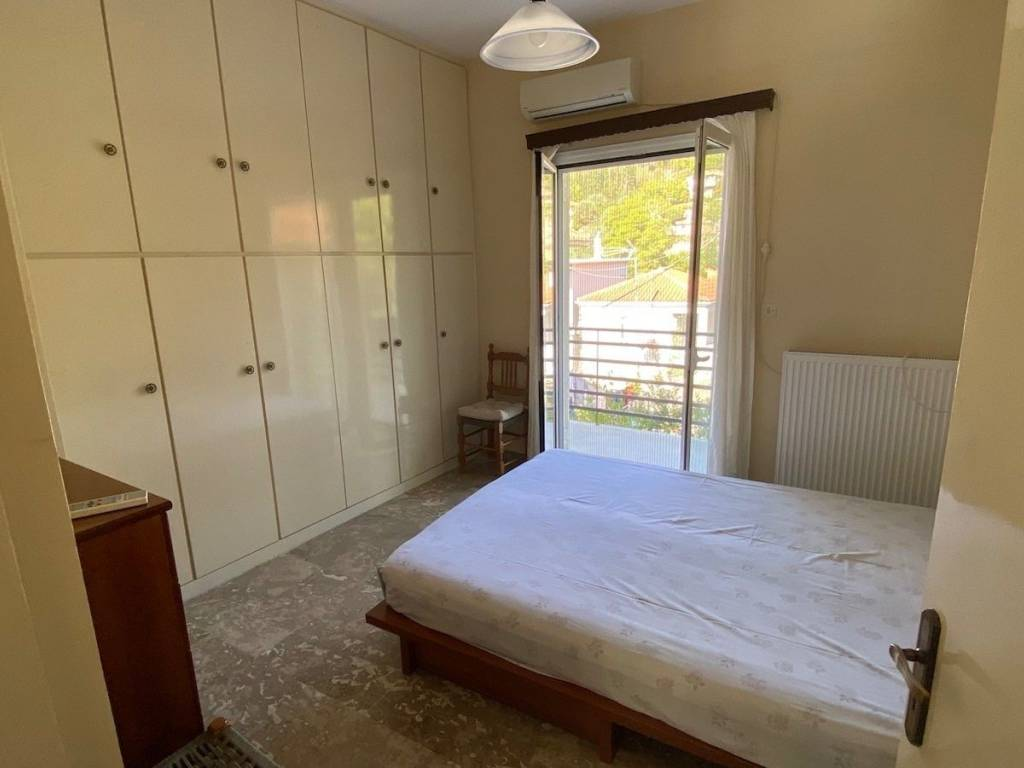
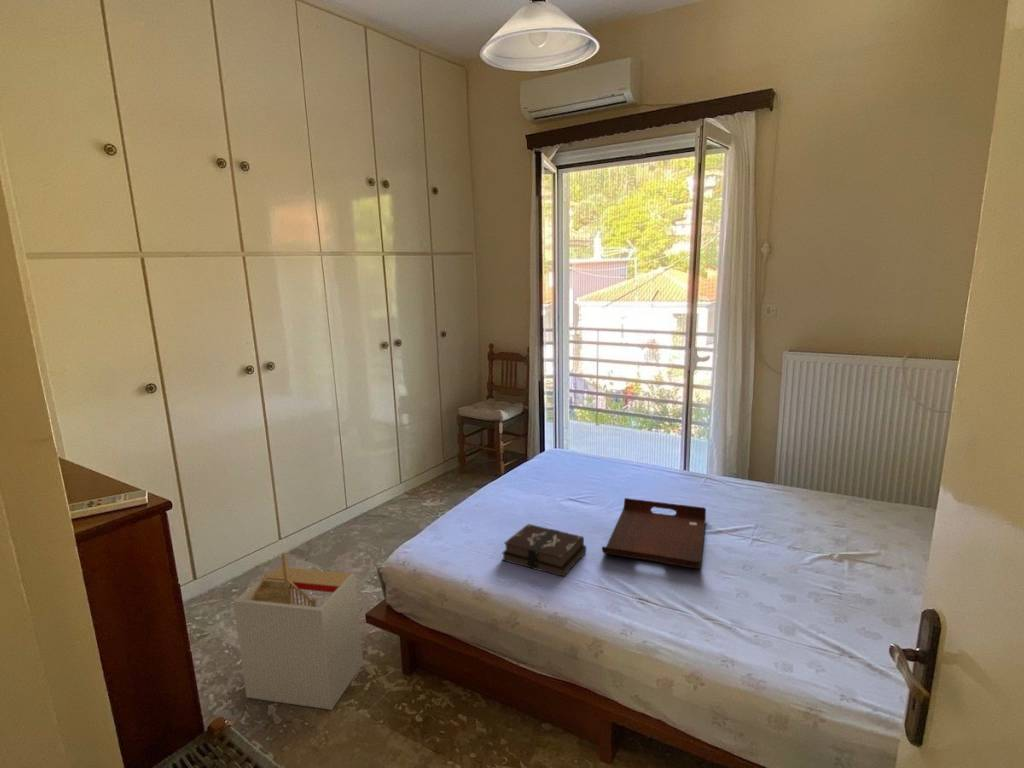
+ serving tray (657, 531)
+ storage bin (300, 620)
+ hardback book (544, 547)
